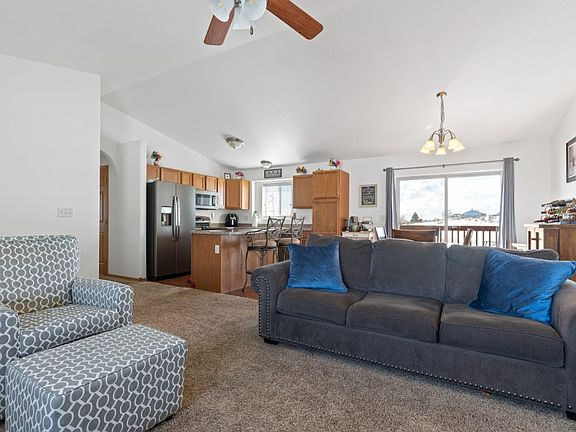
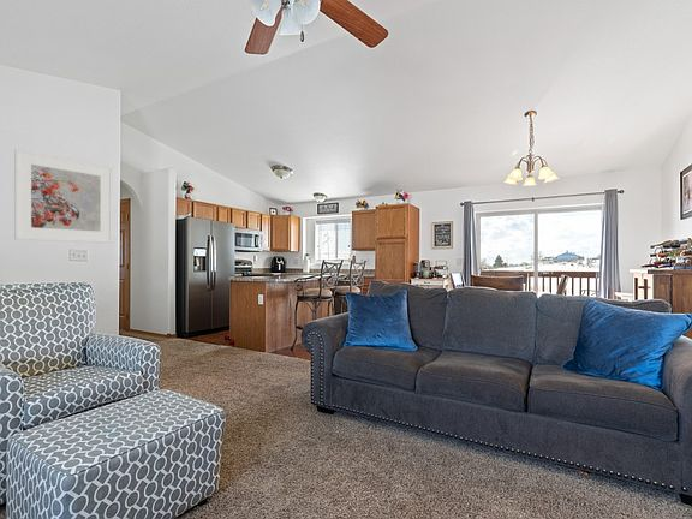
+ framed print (67, 199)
